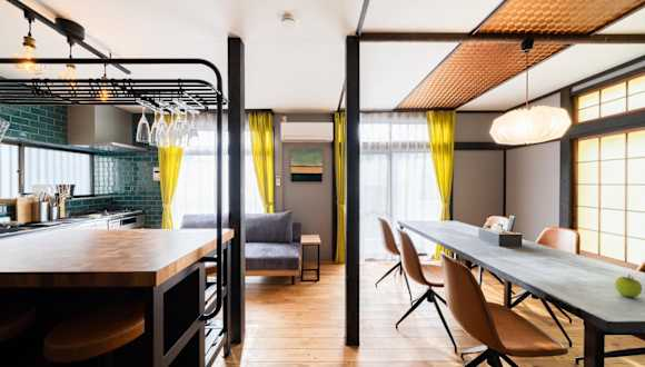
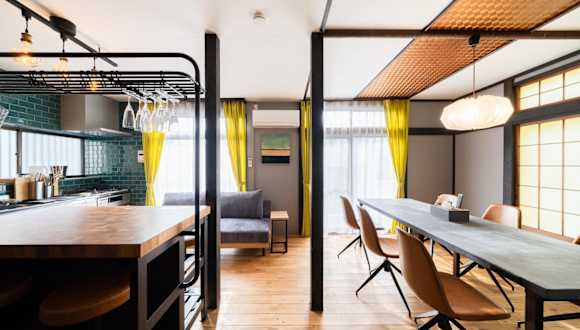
- fruit (628, 285)
